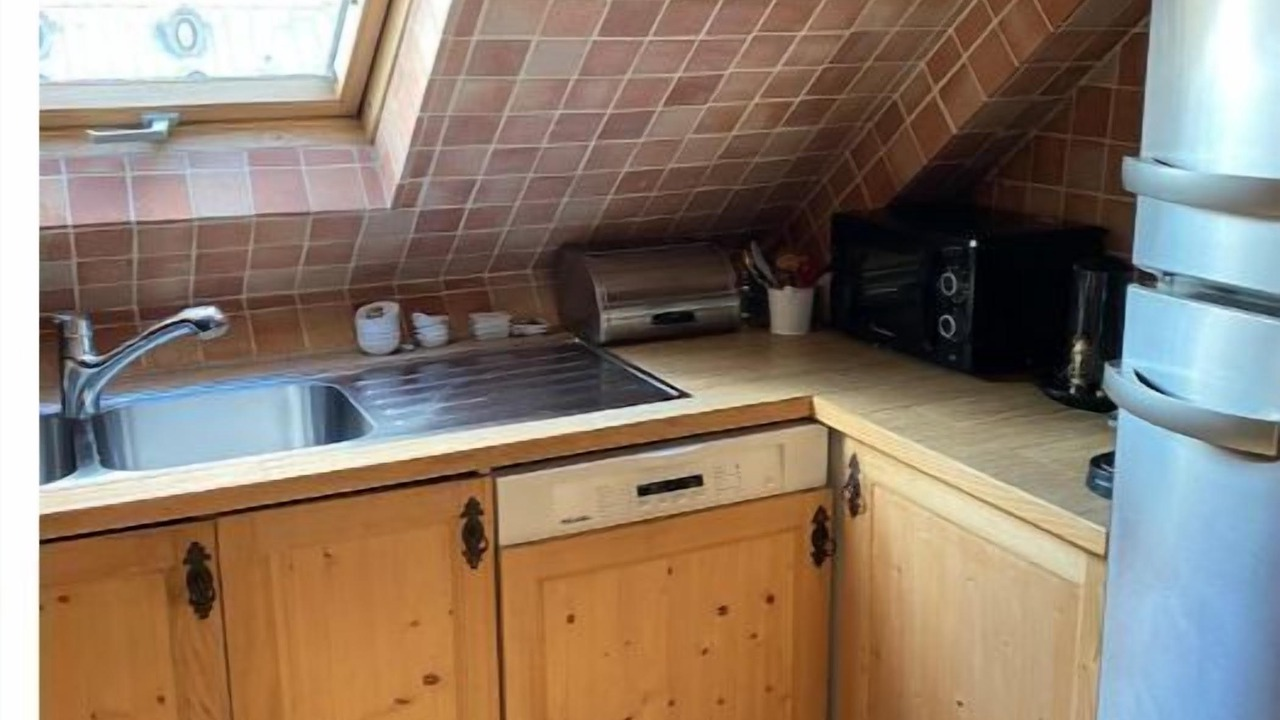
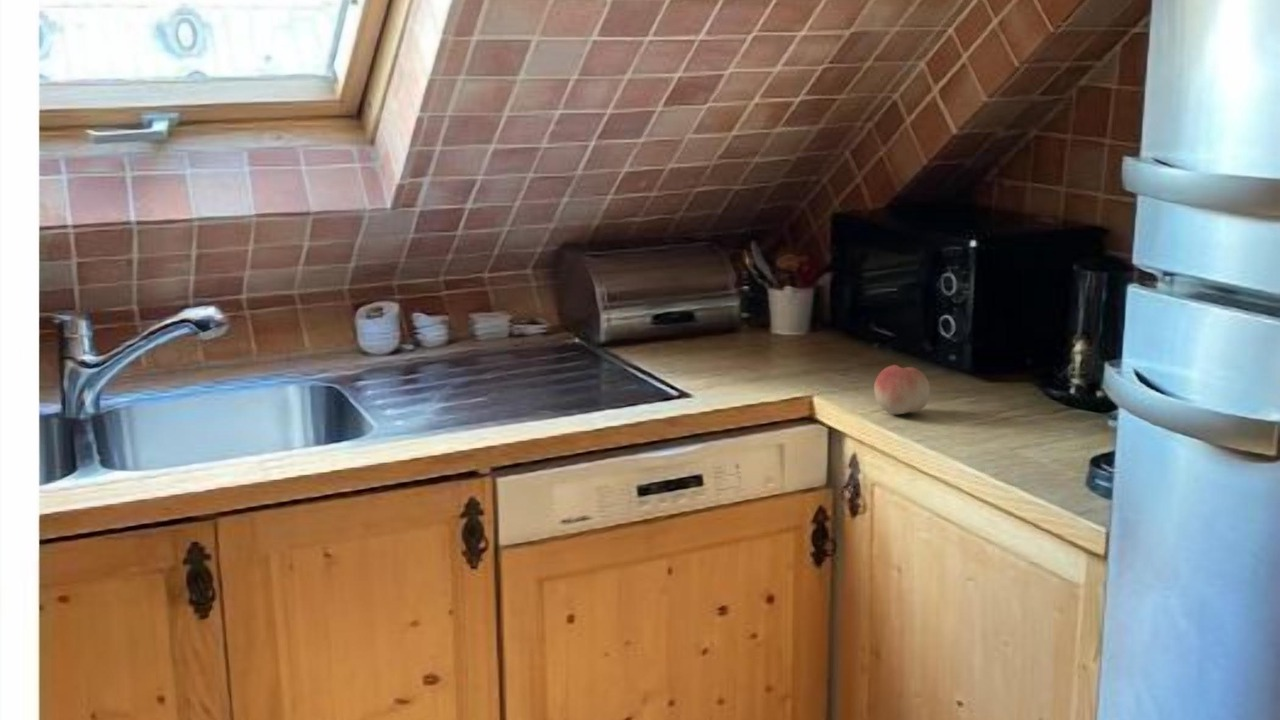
+ fruit (901, 389)
